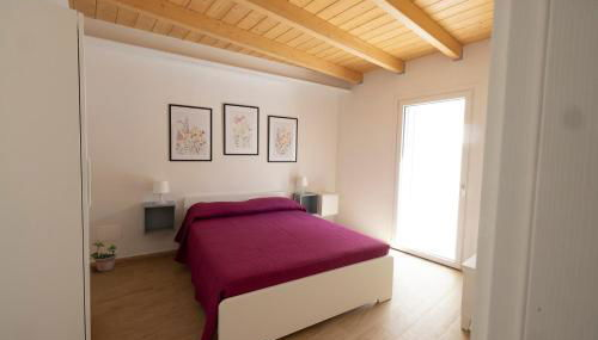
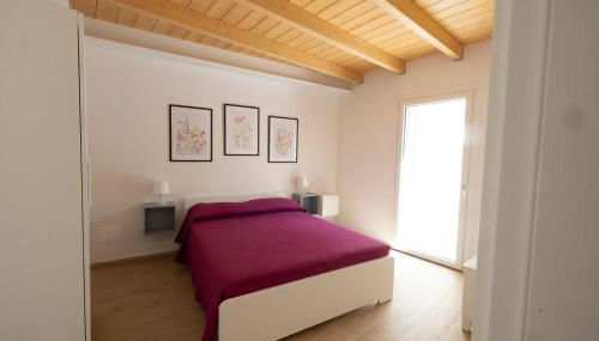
- potted plant (105, 253)
